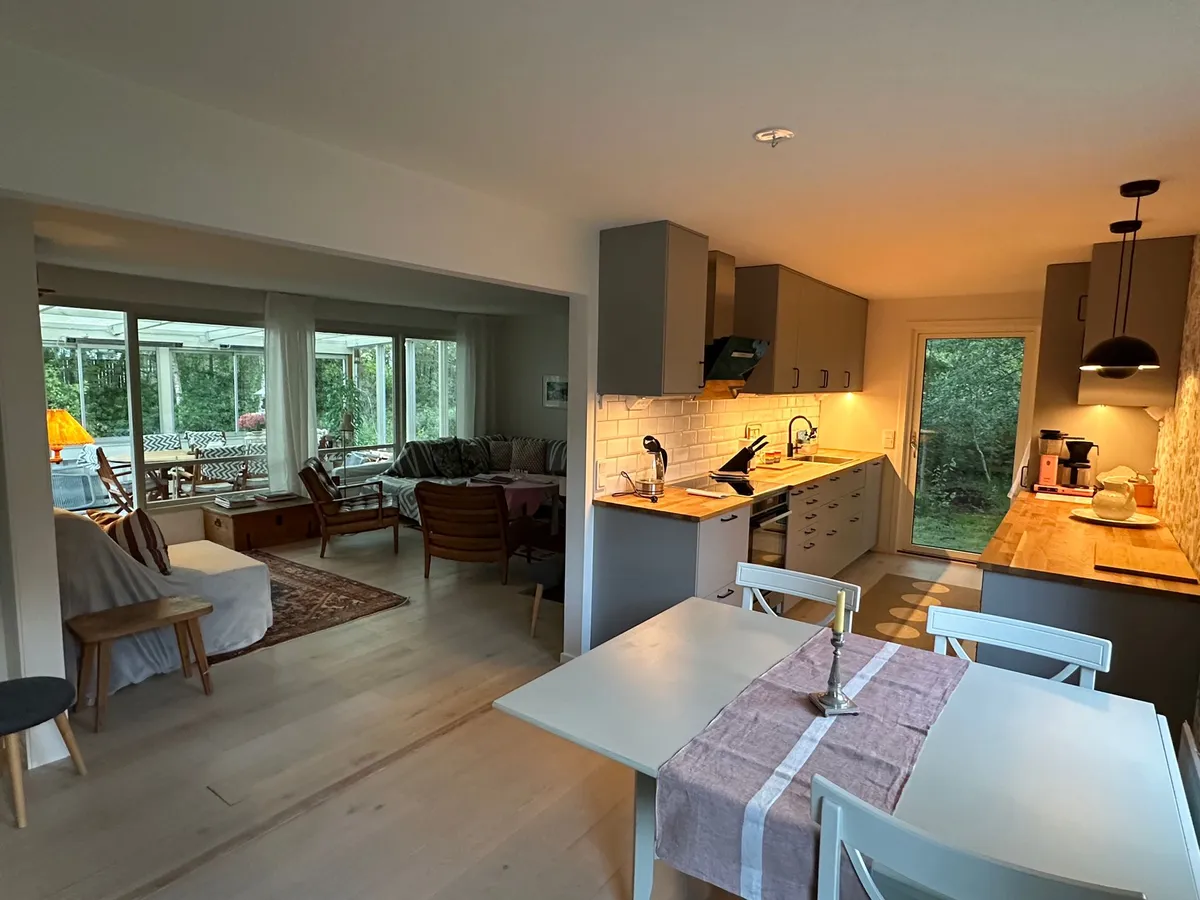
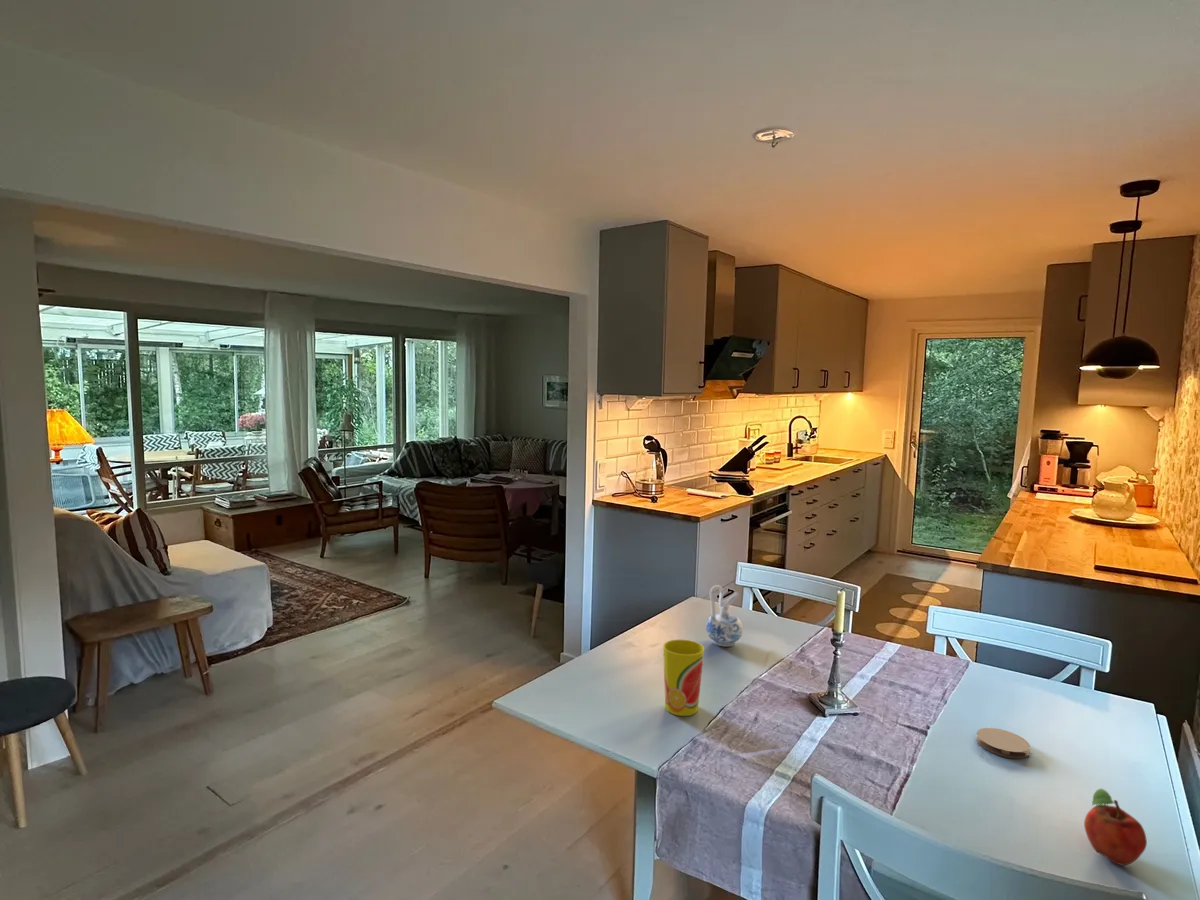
+ coaster (1002, 742)
+ cup (682, 677)
+ fruit (1112, 825)
+ ceramic pitcher (724, 613)
